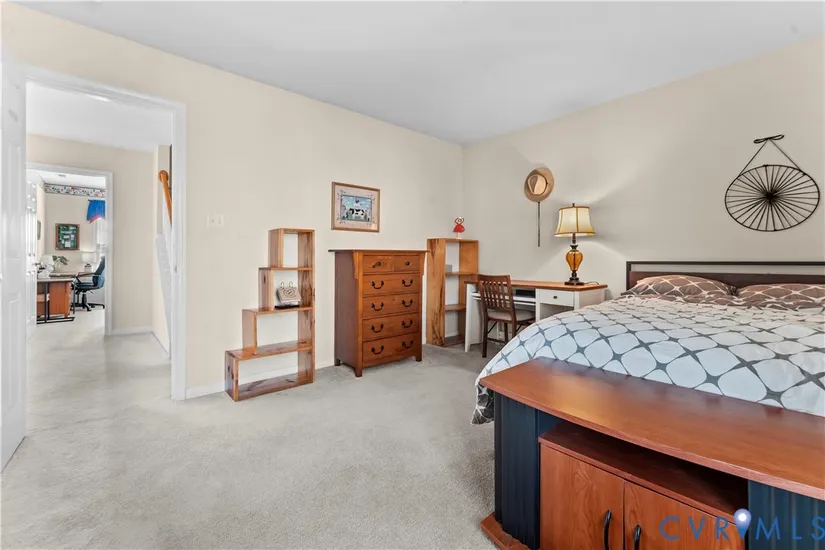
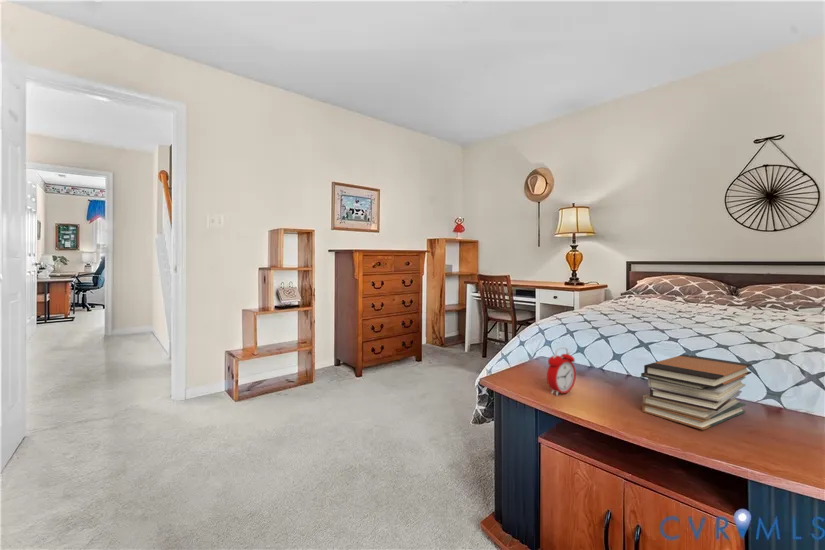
+ book stack (696, 388)
+ alarm clock (561, 370)
